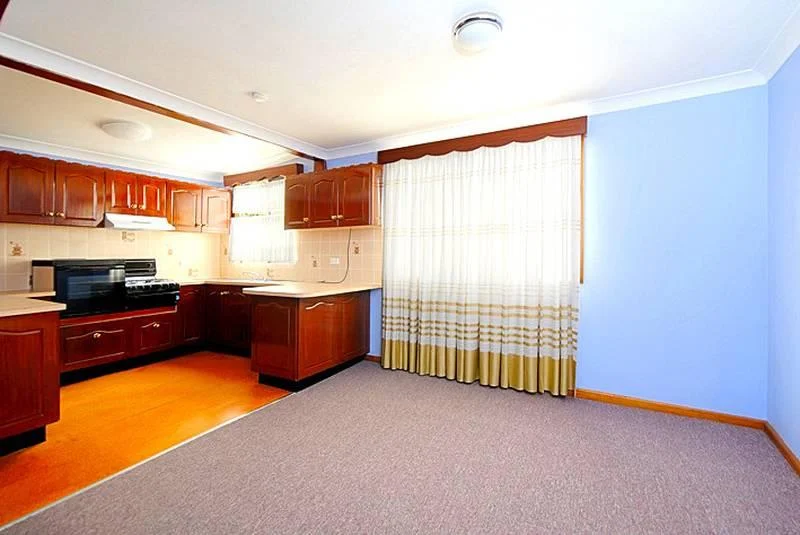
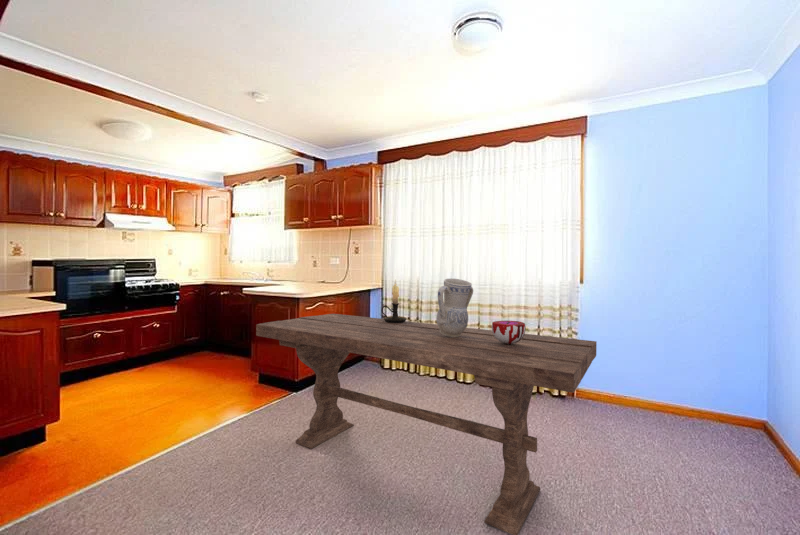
+ dining table (406, 405)
+ vase (453, 307)
+ decorative bowl (508, 332)
+ candle holder (393, 299)
